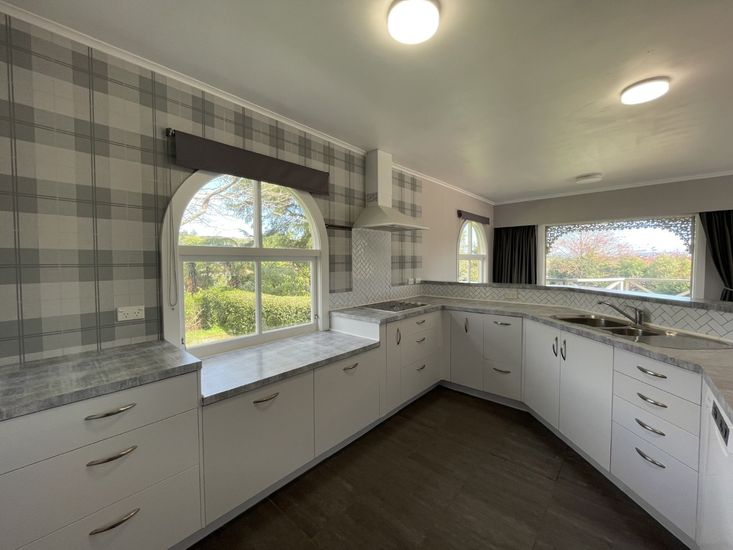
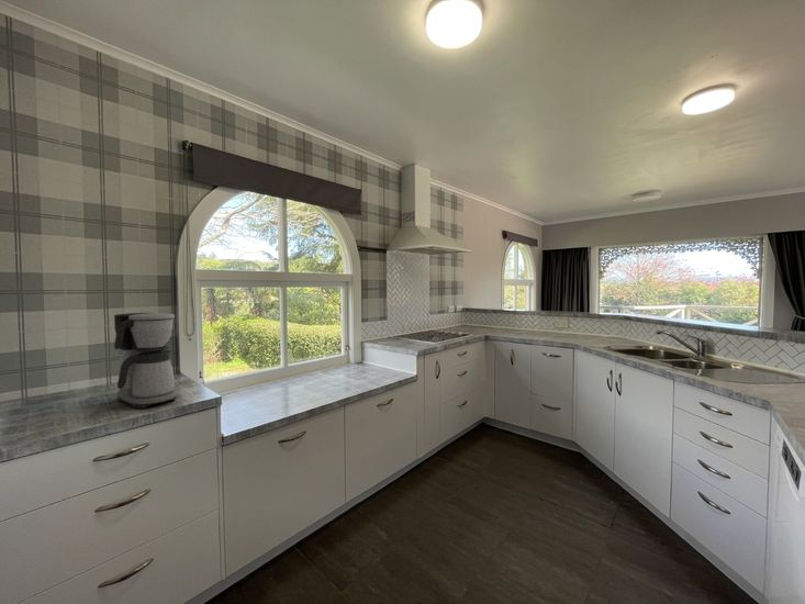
+ coffee maker (139, 357)
